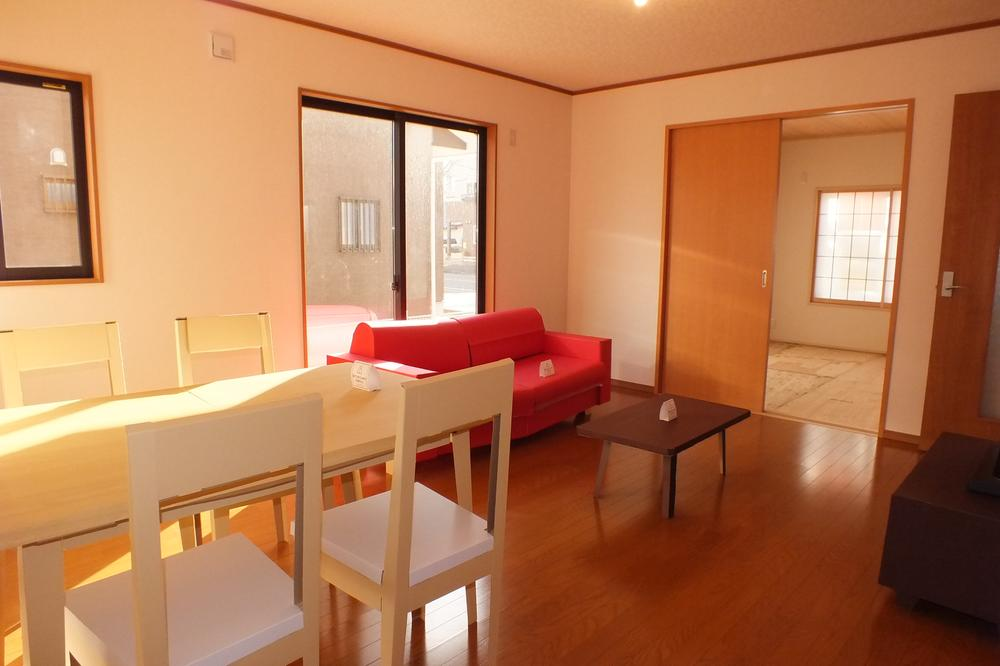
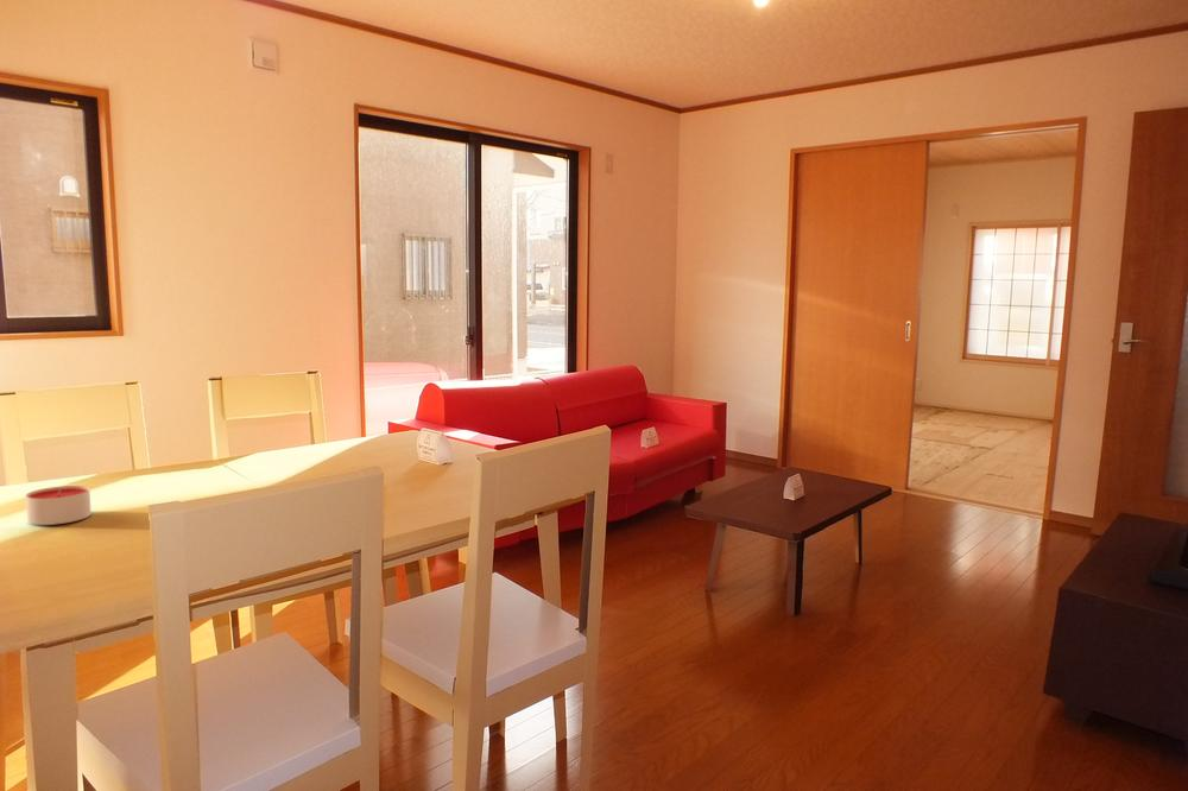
+ candle (58, 504)
